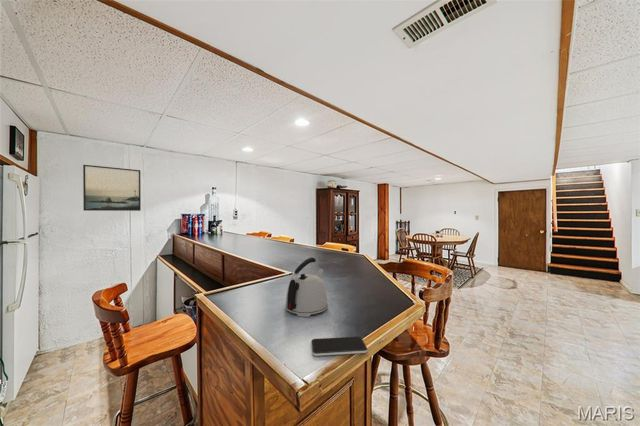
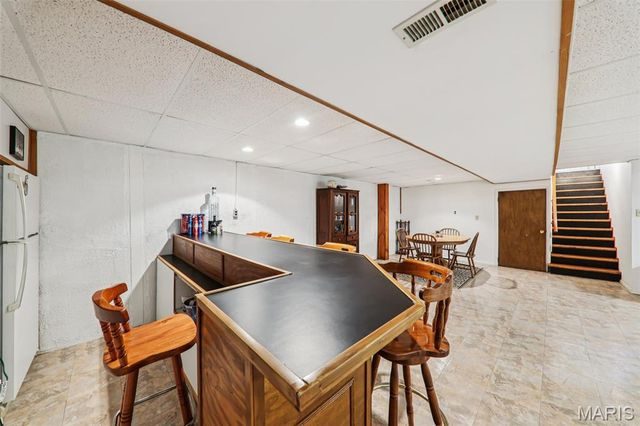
- smartphone (338, 345)
- kettle (307, 282)
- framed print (113, 189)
